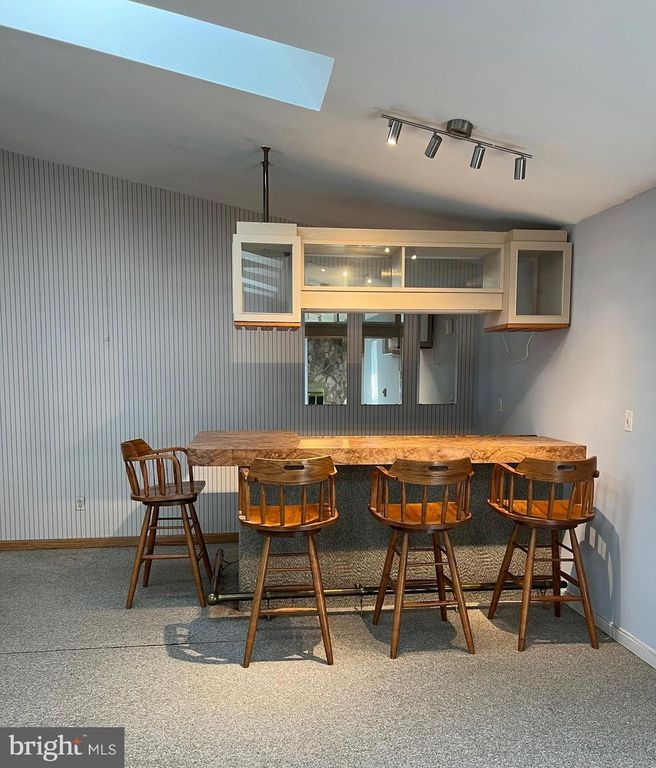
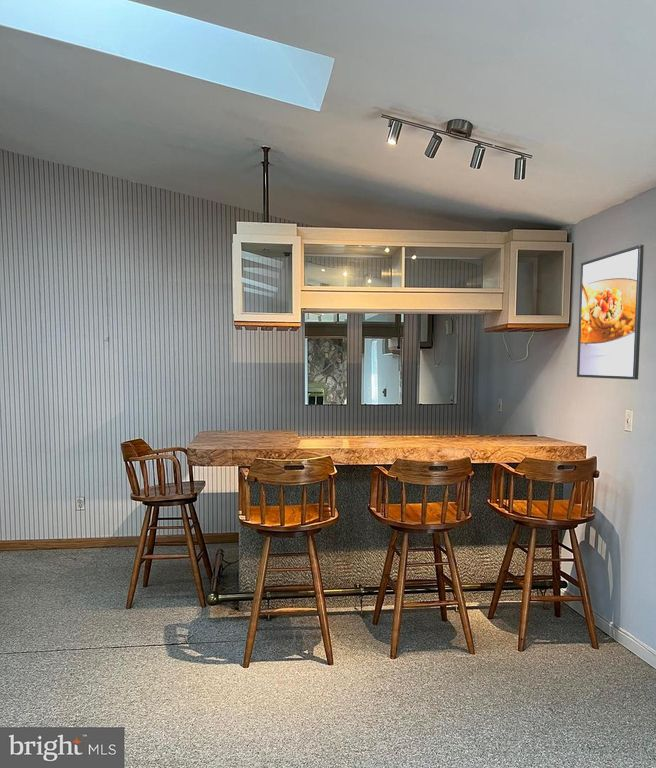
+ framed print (607, 316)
